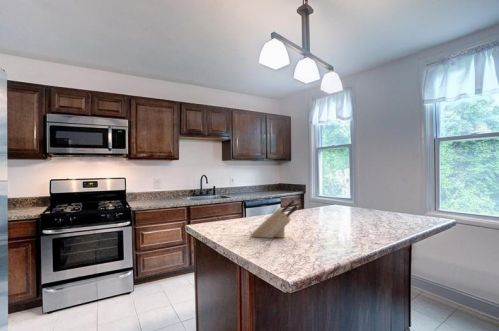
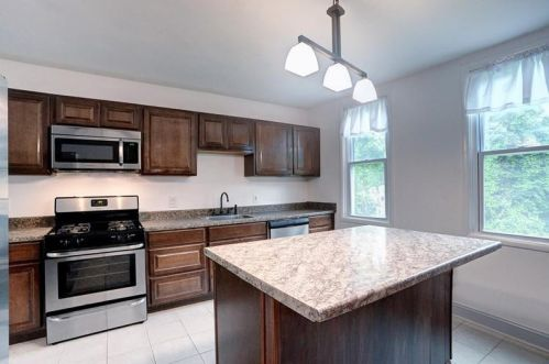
- knife block (274, 217)
